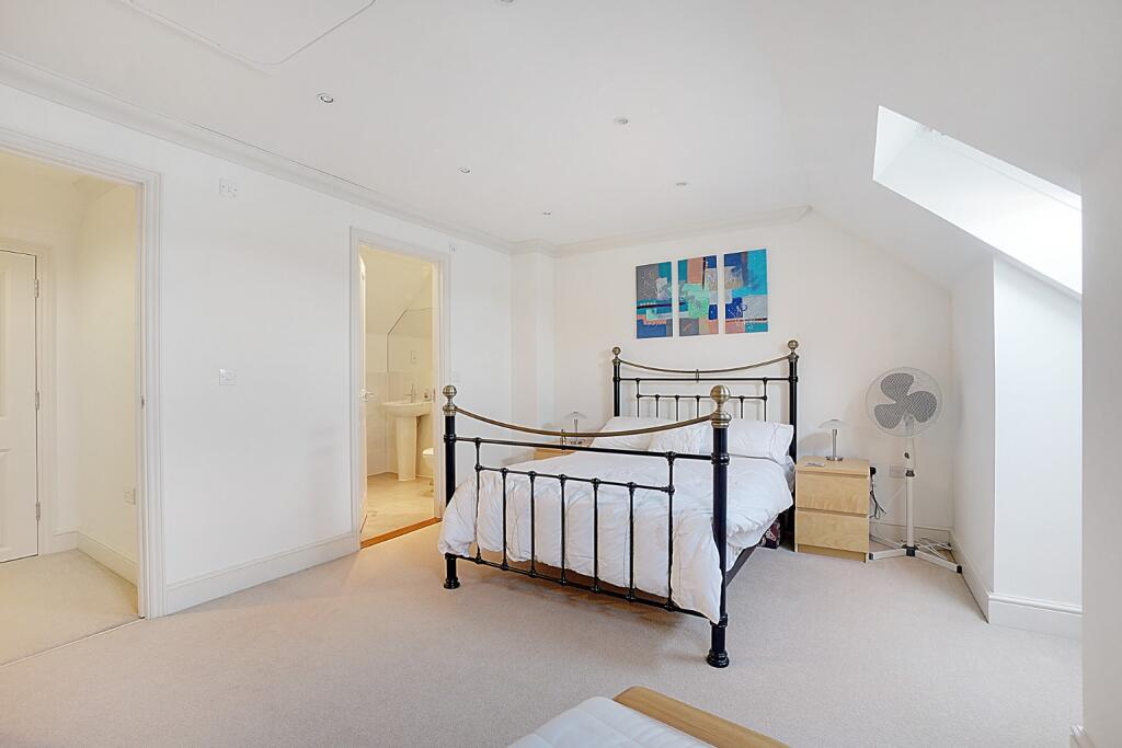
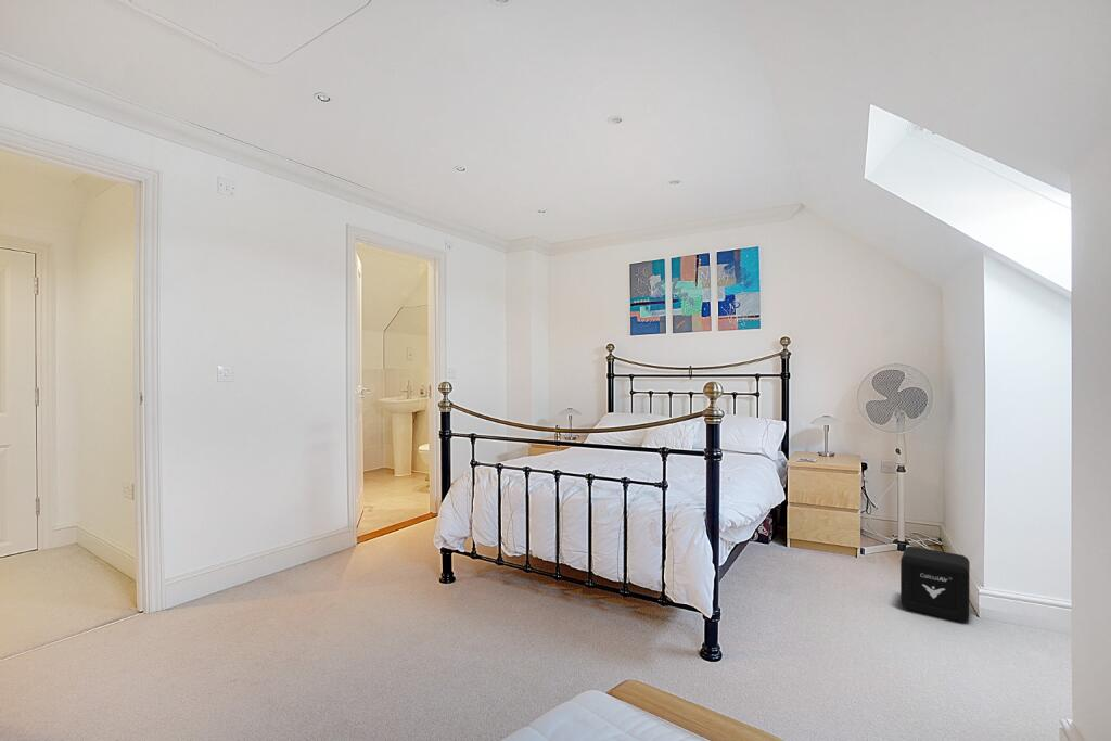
+ air purifier (934, 583)
